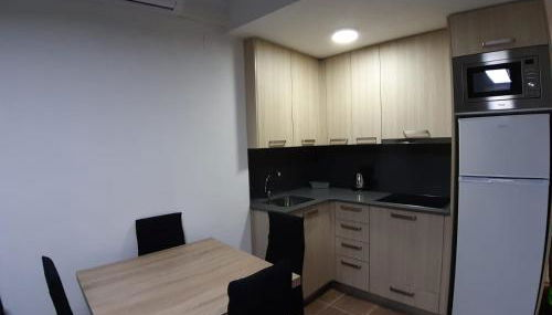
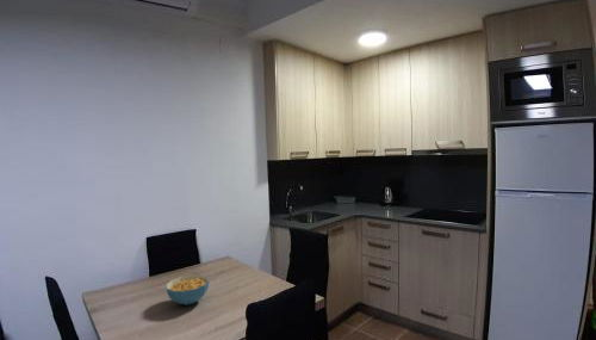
+ cereal bowl (188, 291)
